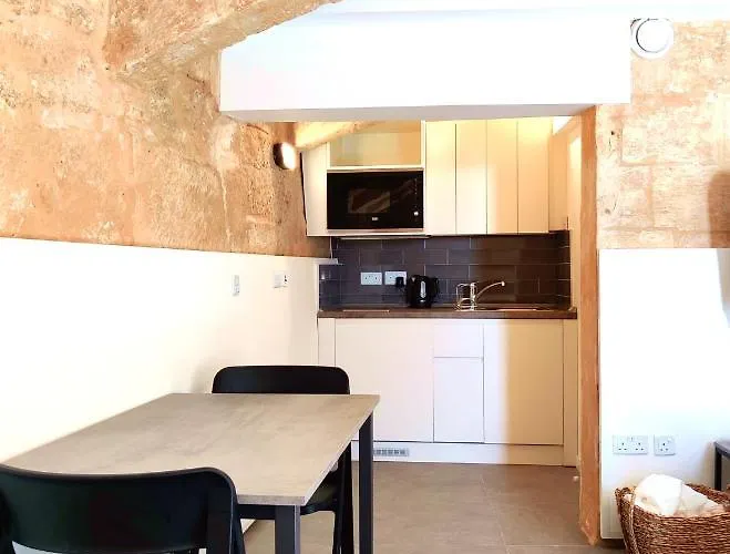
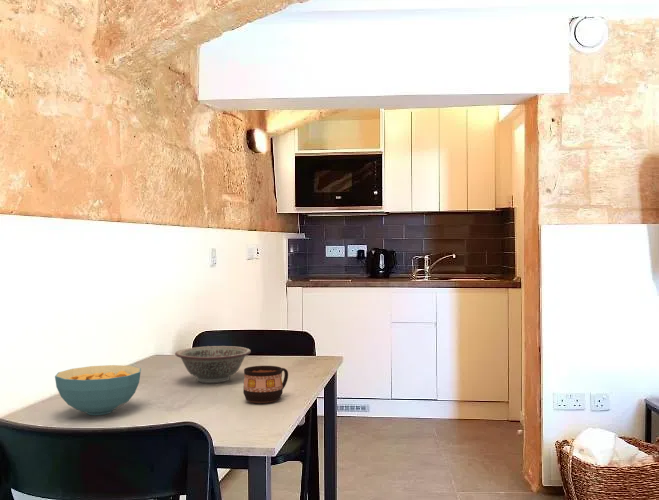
+ cereal bowl (99, 392)
+ cup (265, 384)
+ decorative bowl (213, 365)
